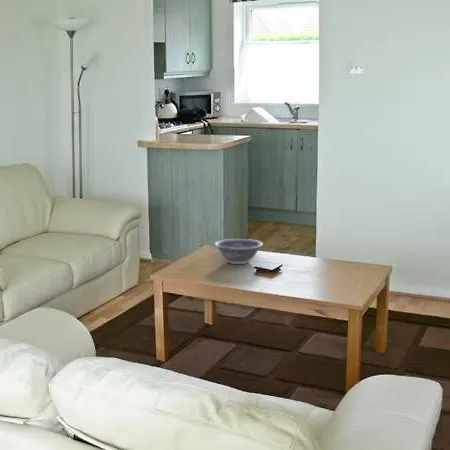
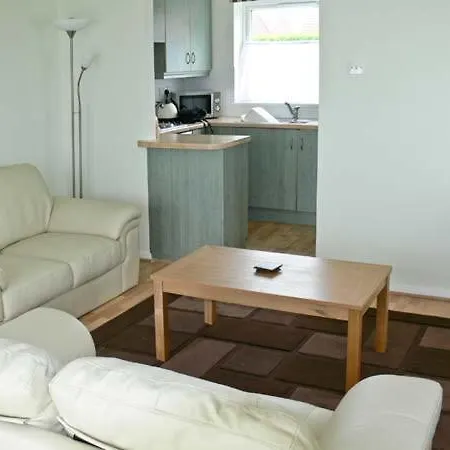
- decorative bowl (238, 252)
